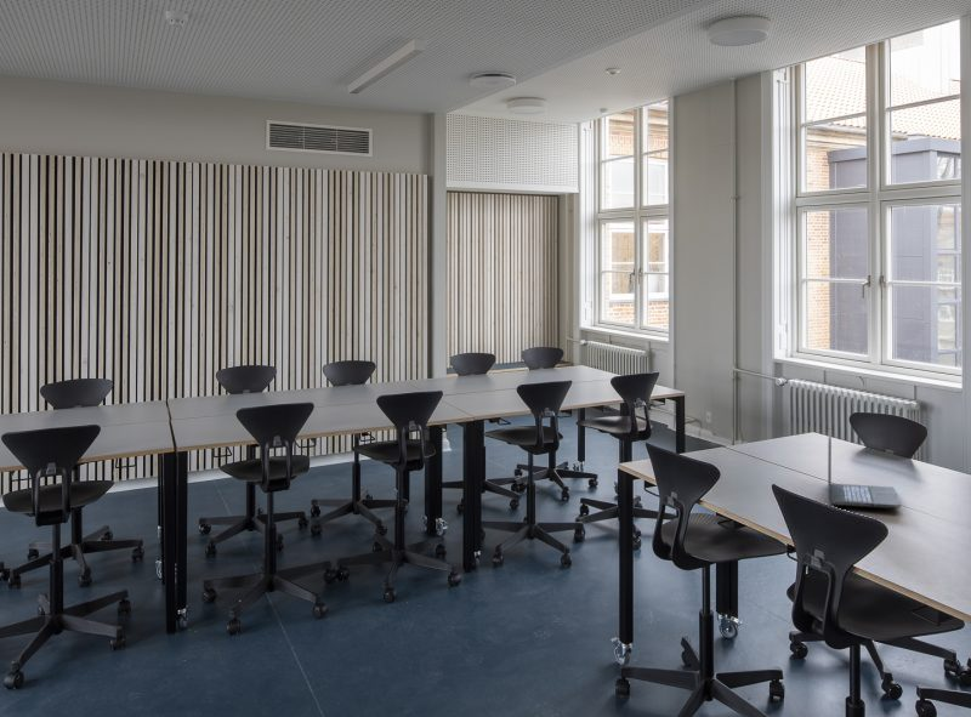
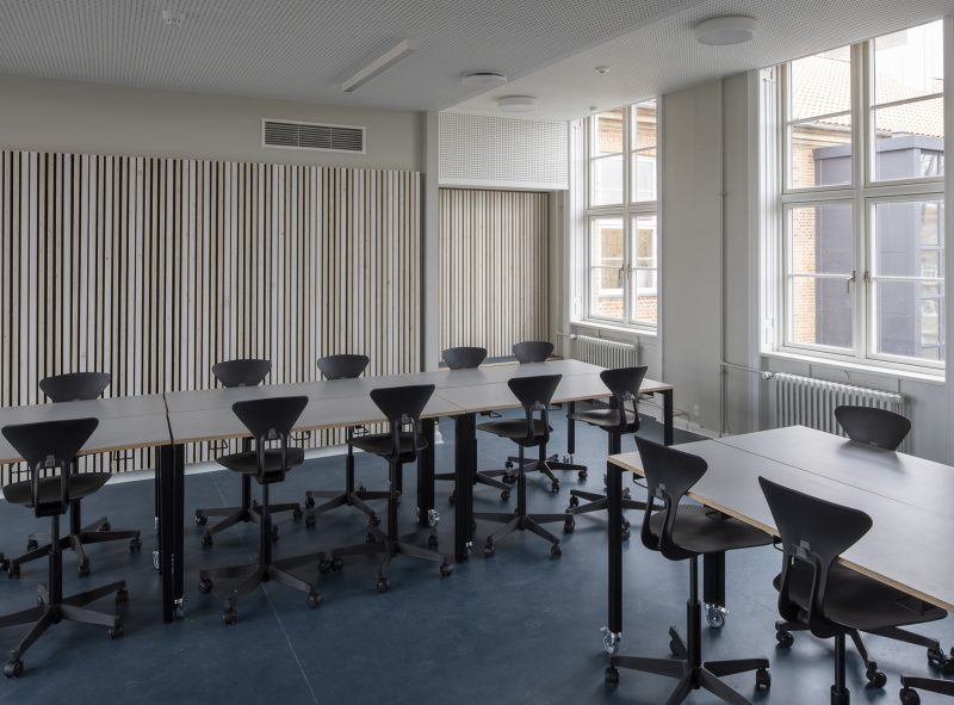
- laptop (862, 485)
